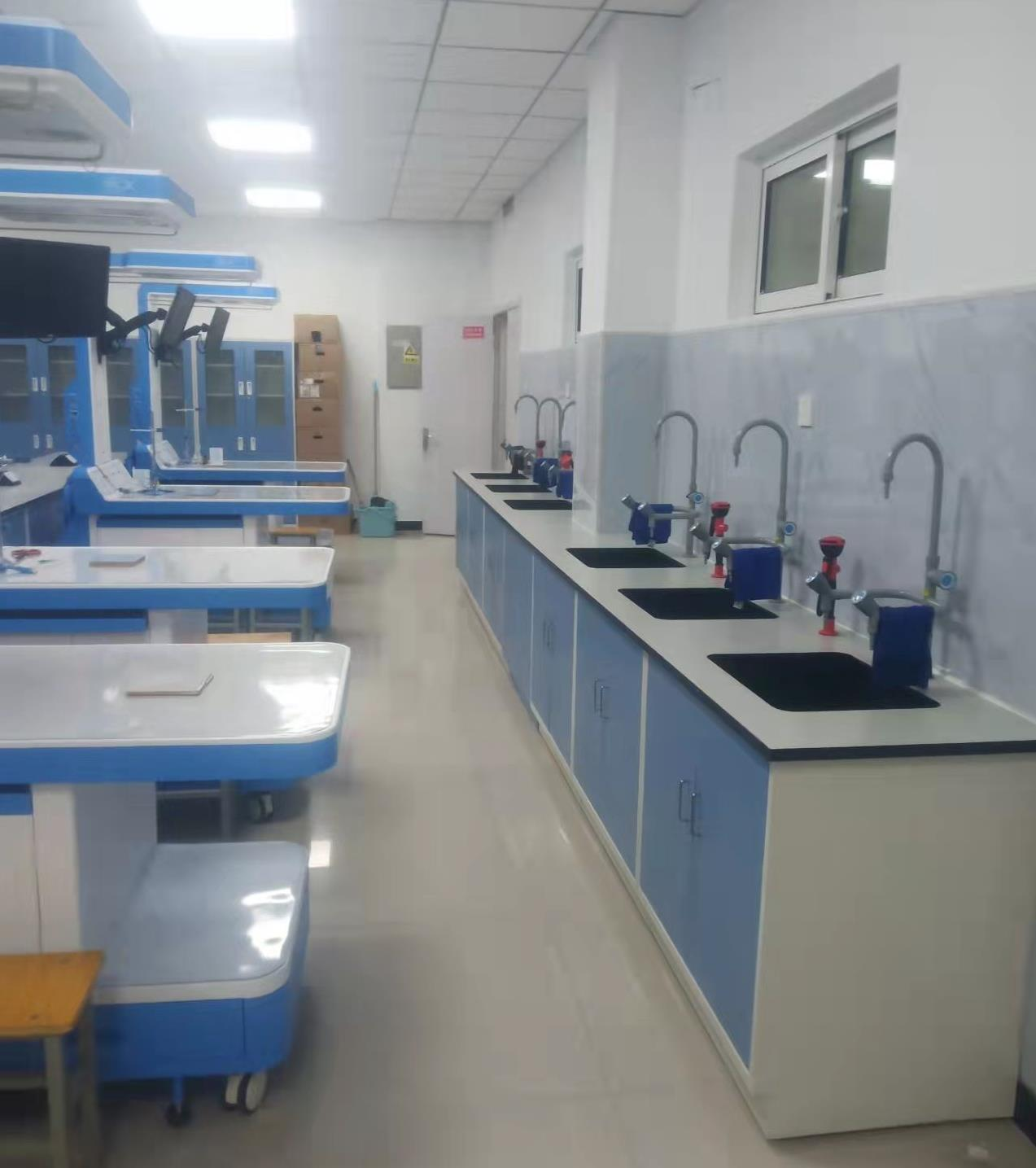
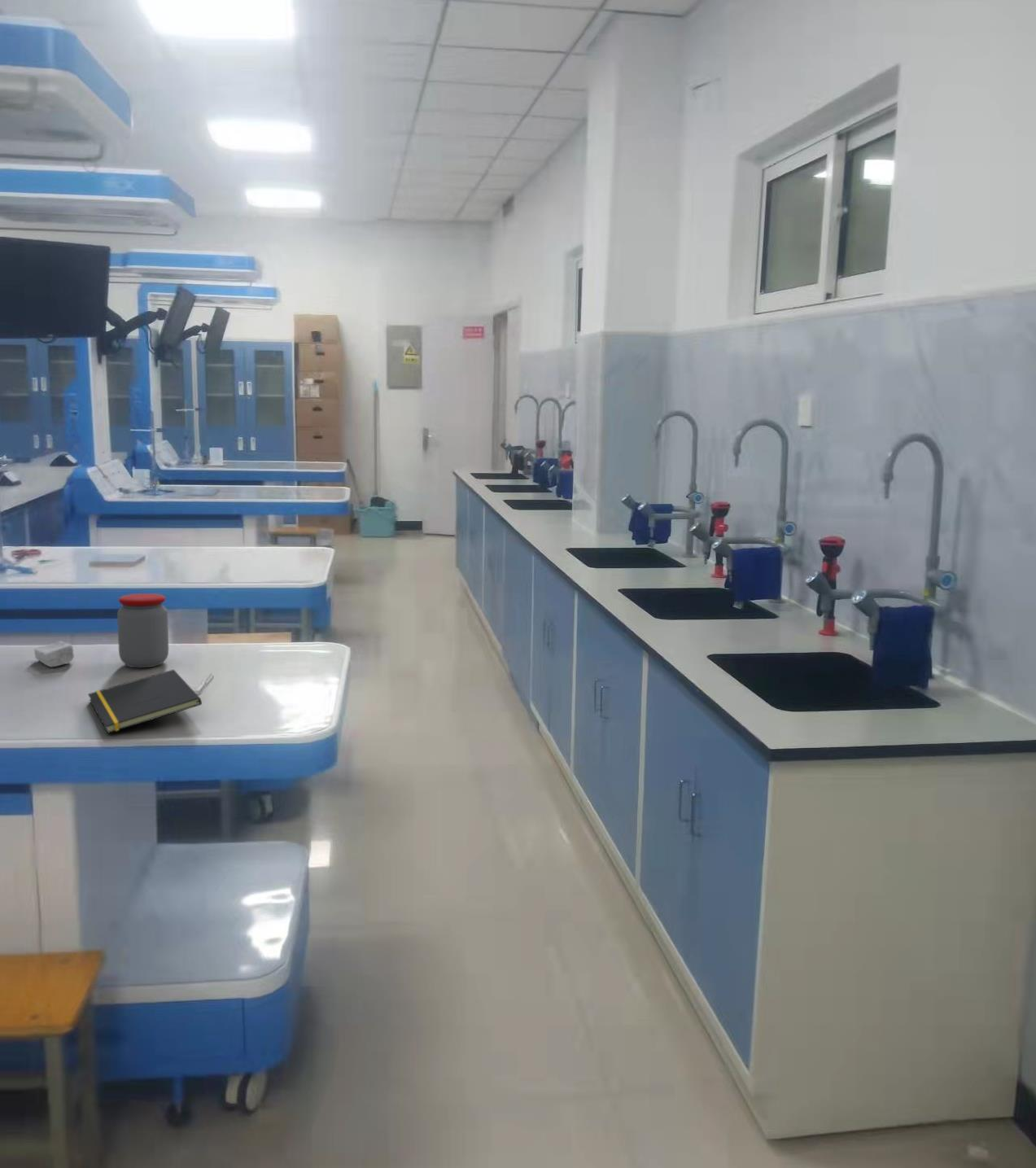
+ notepad (142, 699)
+ soap bar (54, 652)
+ jar (143, 630)
